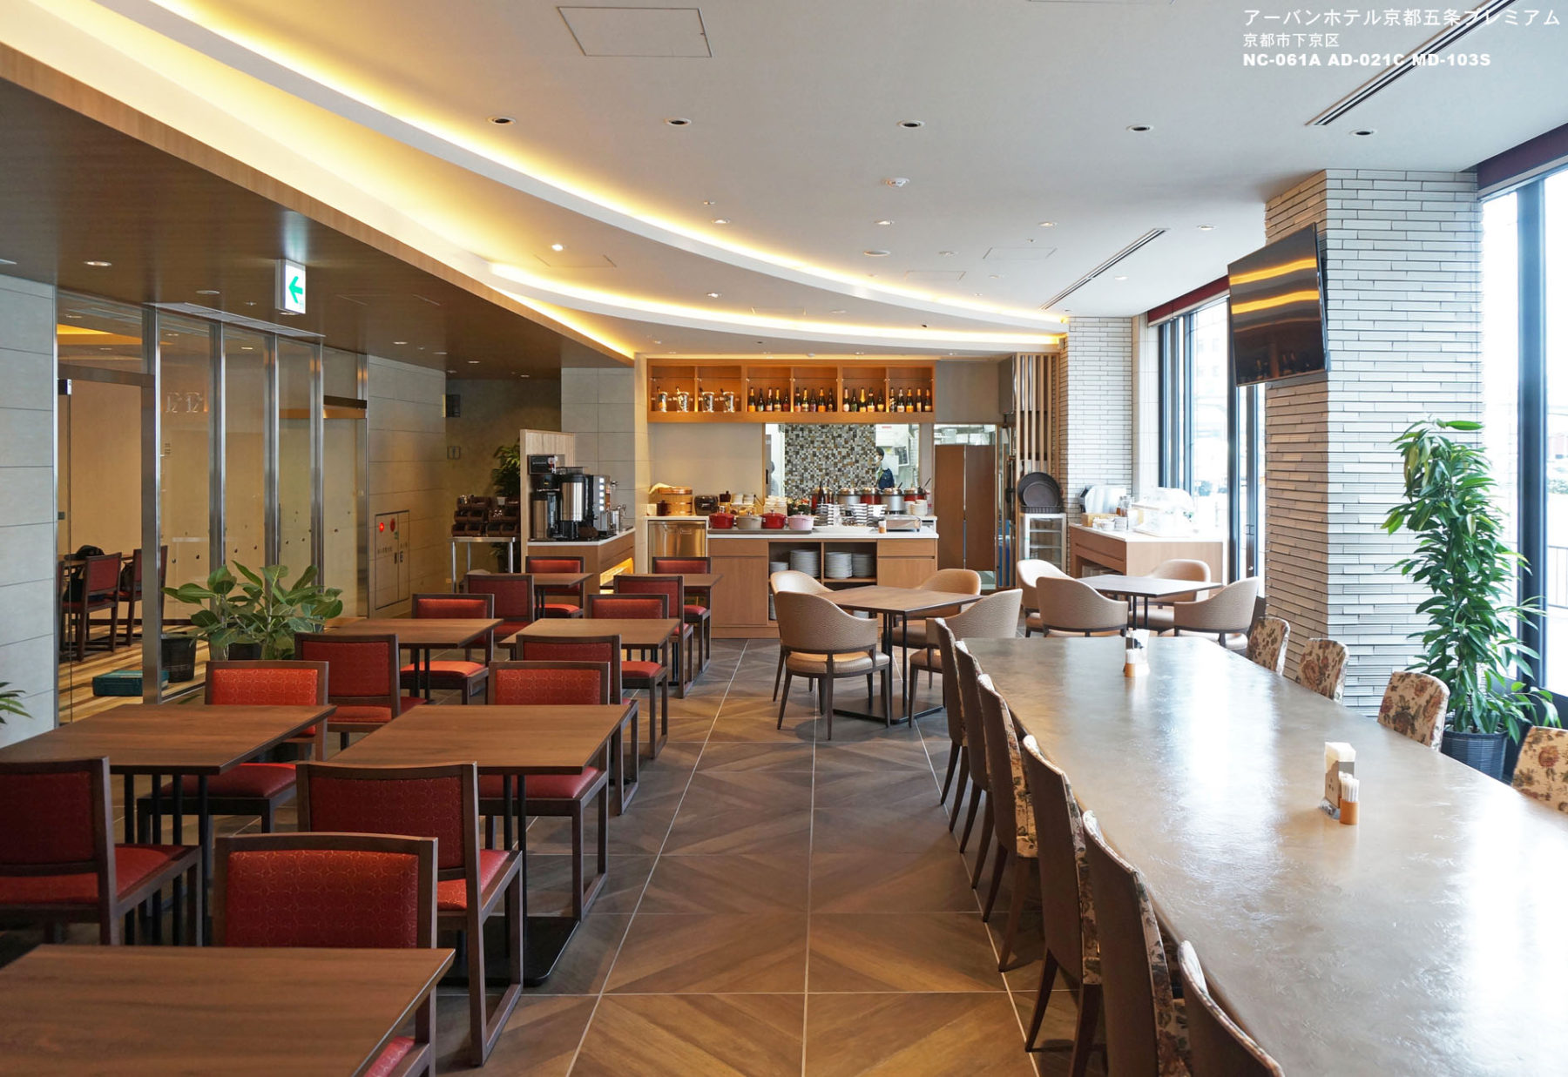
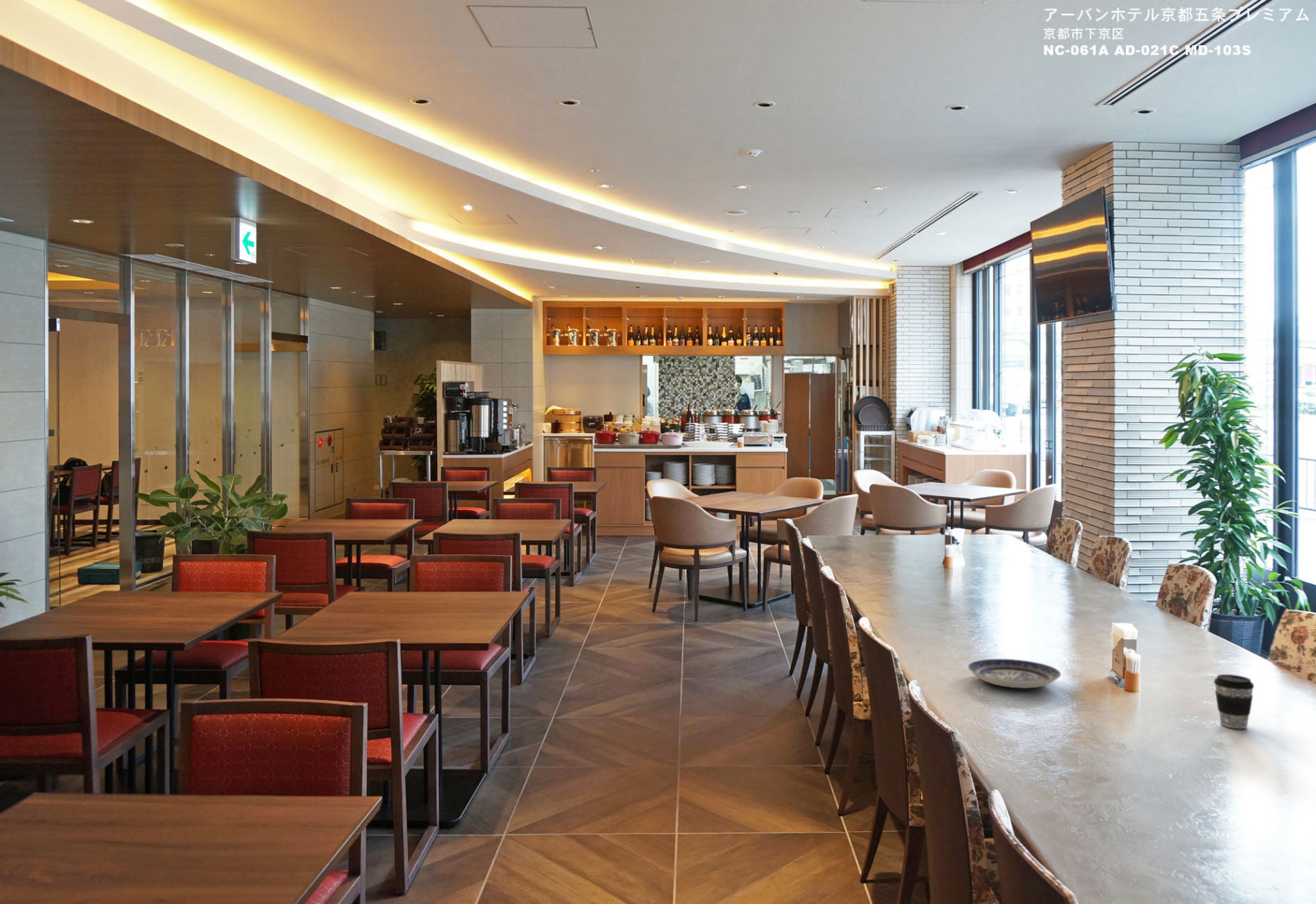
+ coffee cup (1233, 702)
+ plate (1013, 675)
